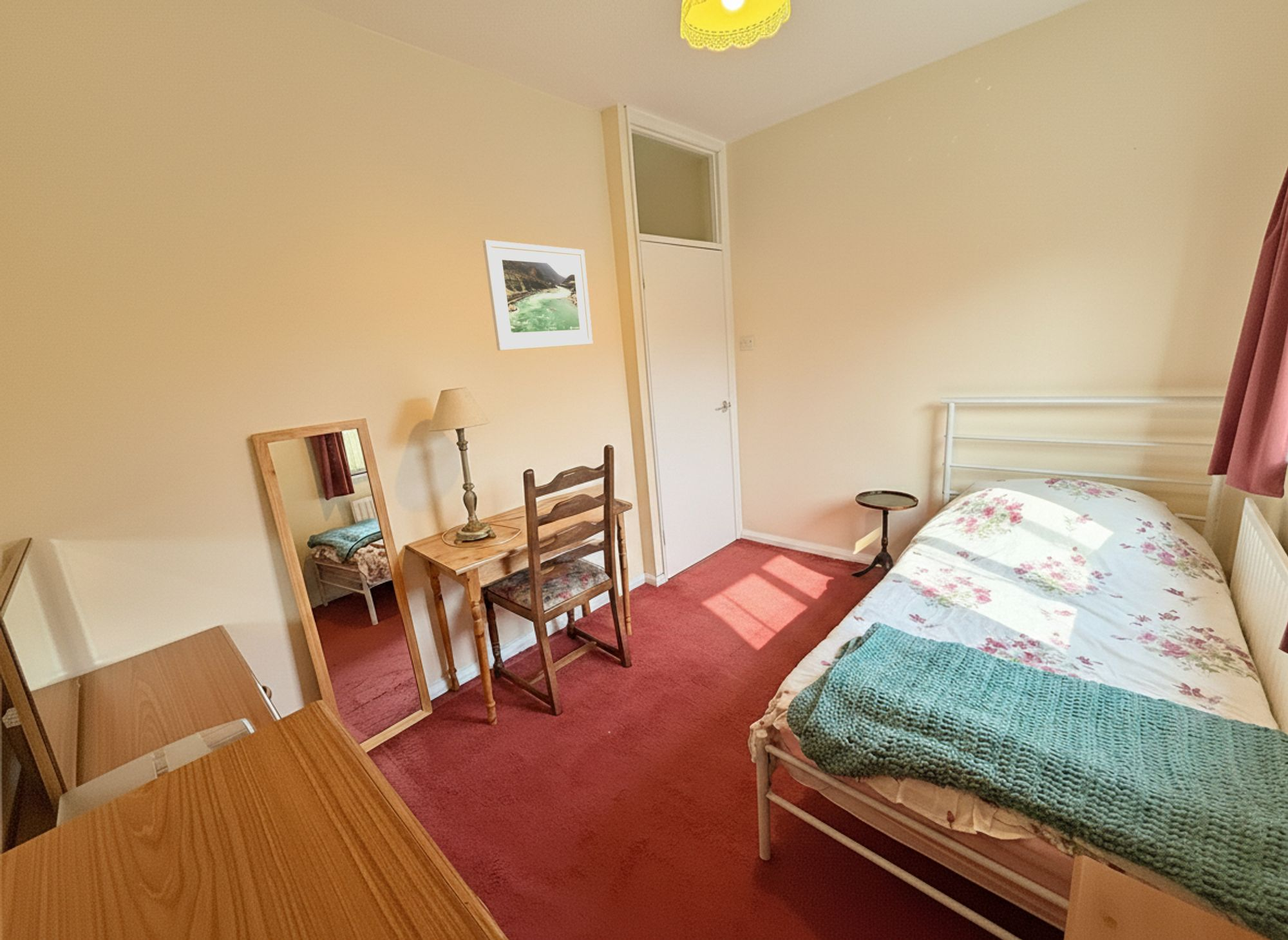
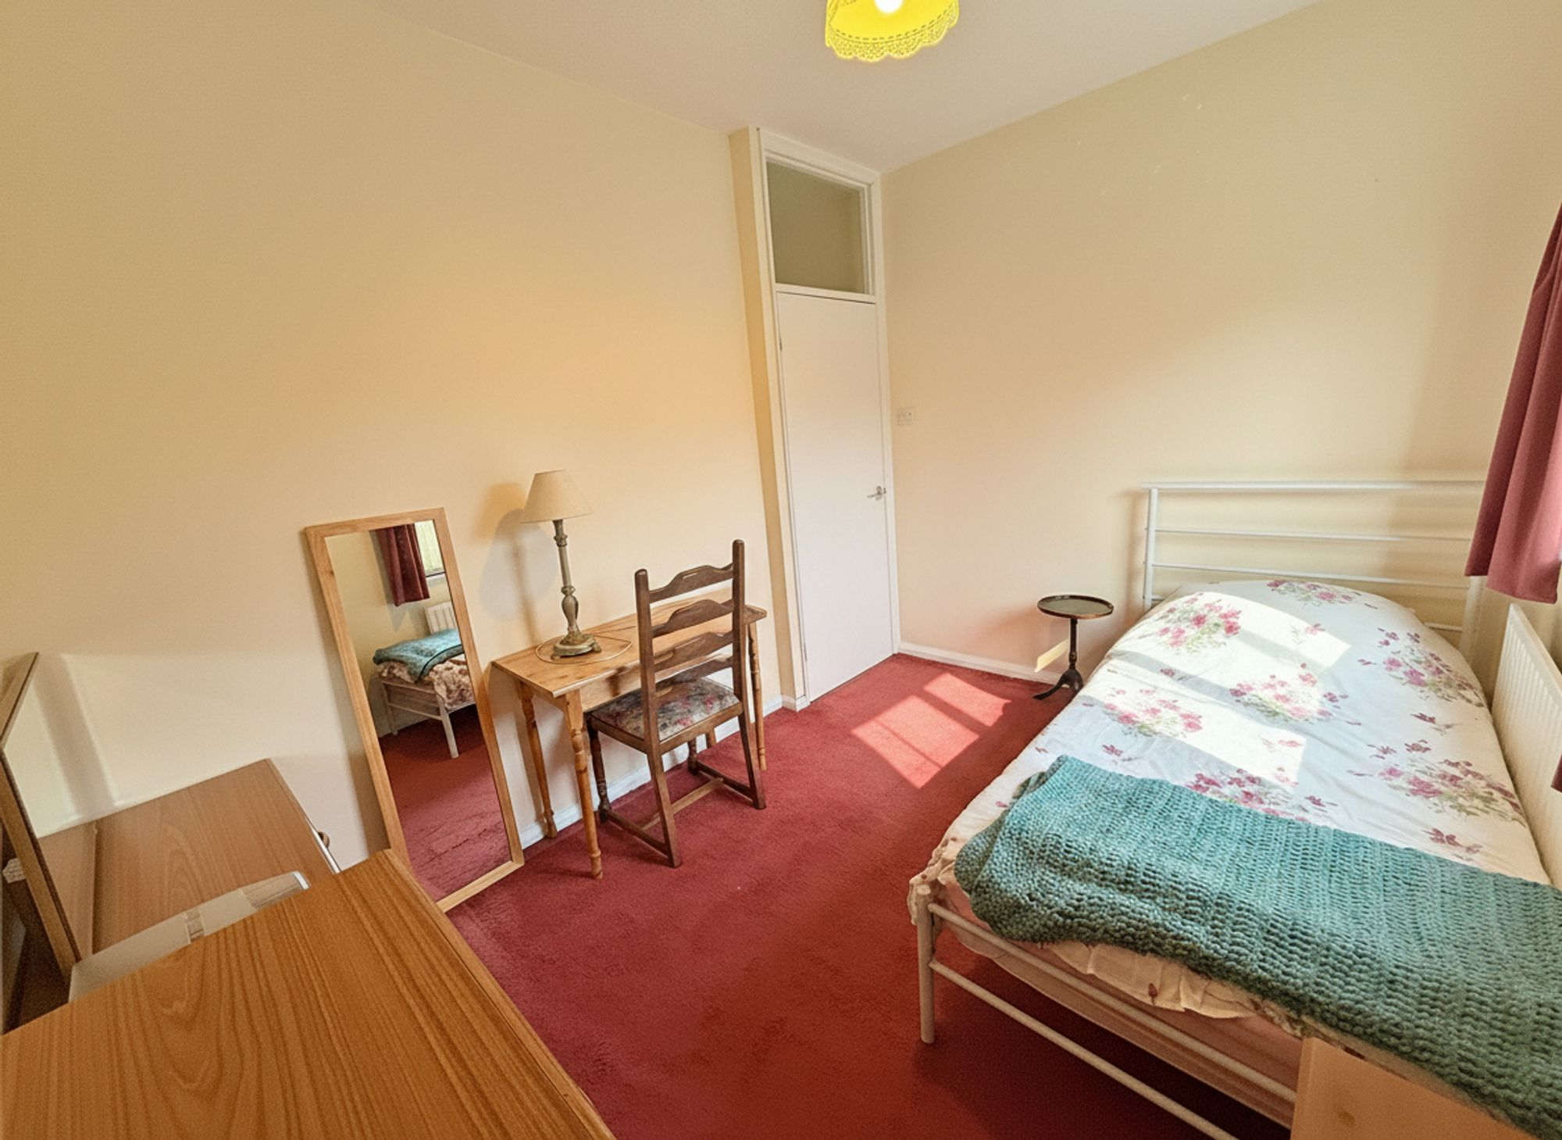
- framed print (543, 297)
